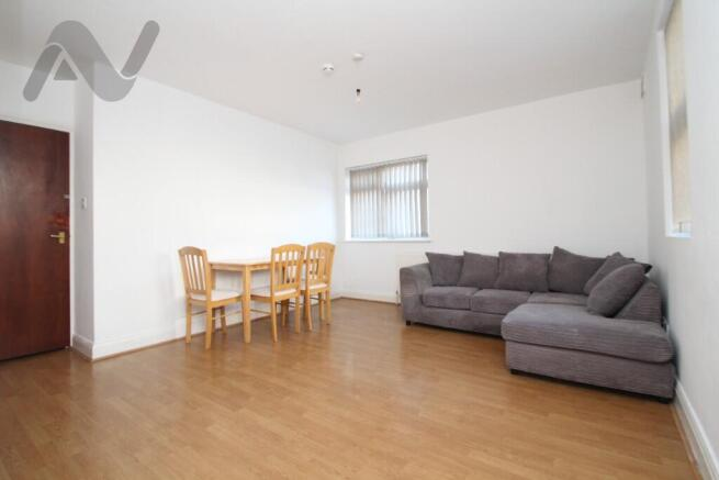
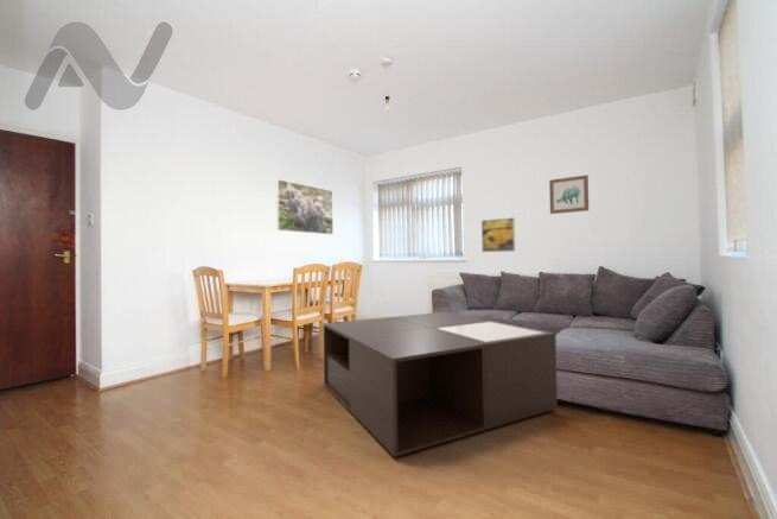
+ wall art (568, 195)
+ coffee table (427, 362)
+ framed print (306, 209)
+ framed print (497, 235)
